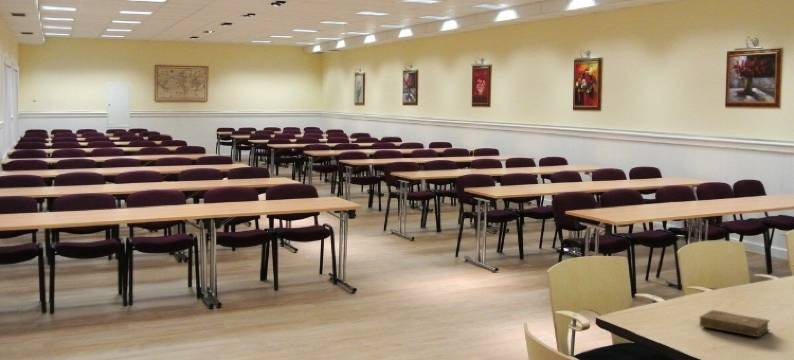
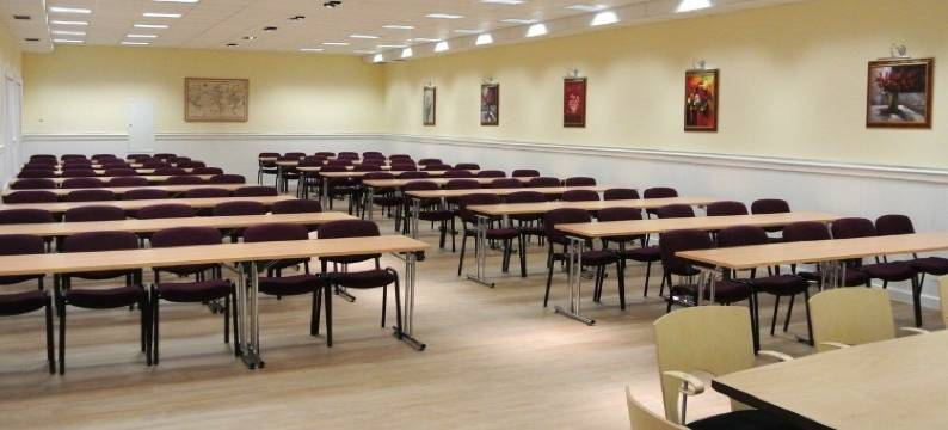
- book (733, 323)
